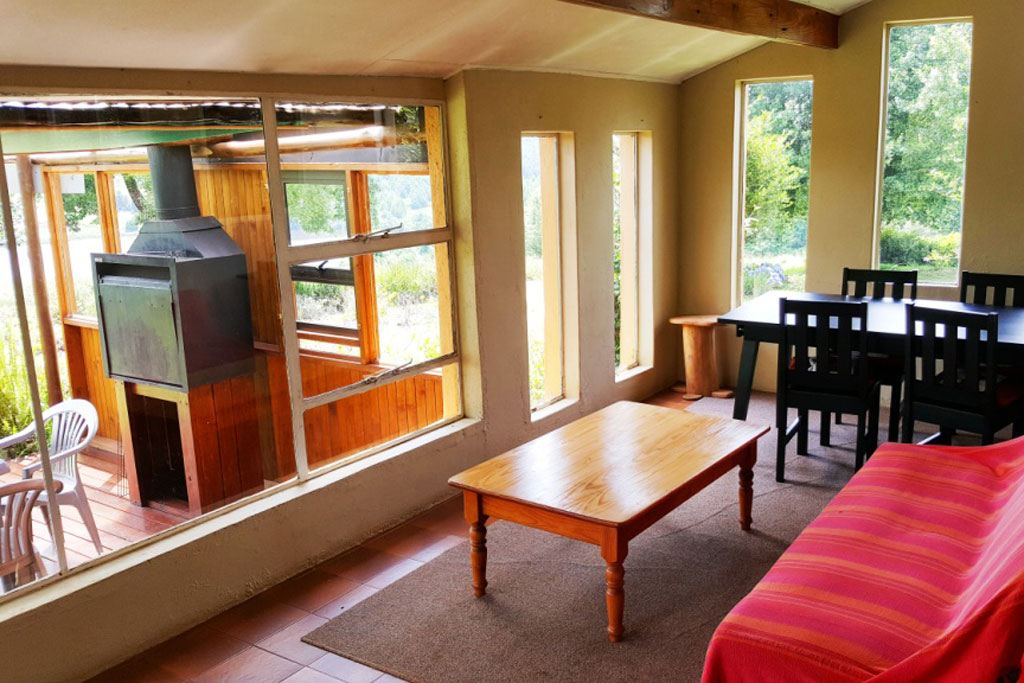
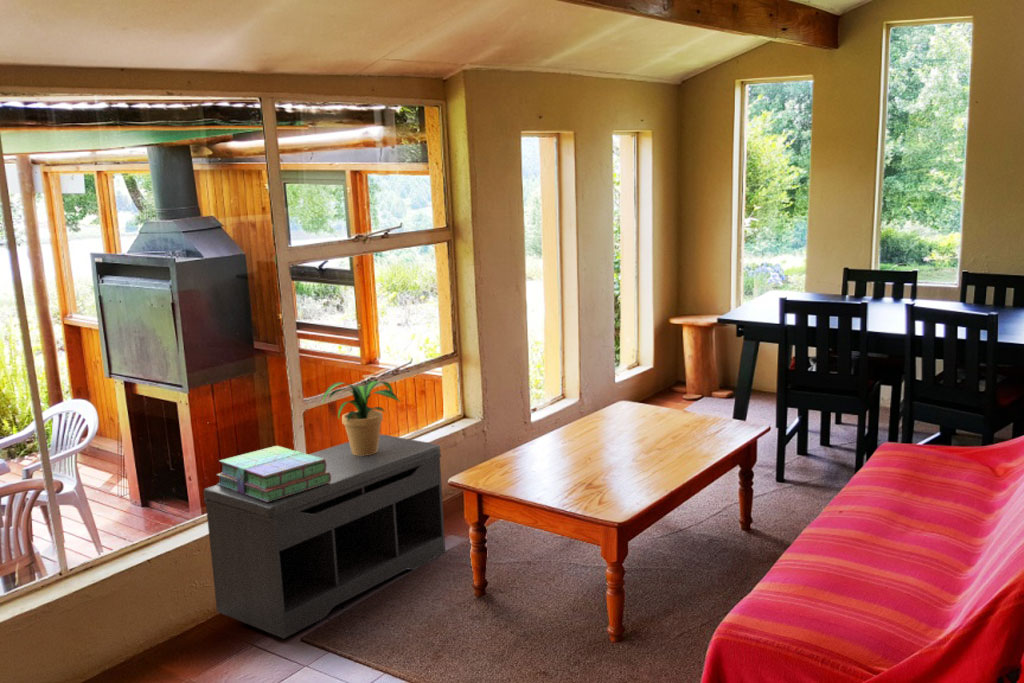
+ potted plant (361, 416)
+ bench (333, 523)
+ stack of books (273, 470)
